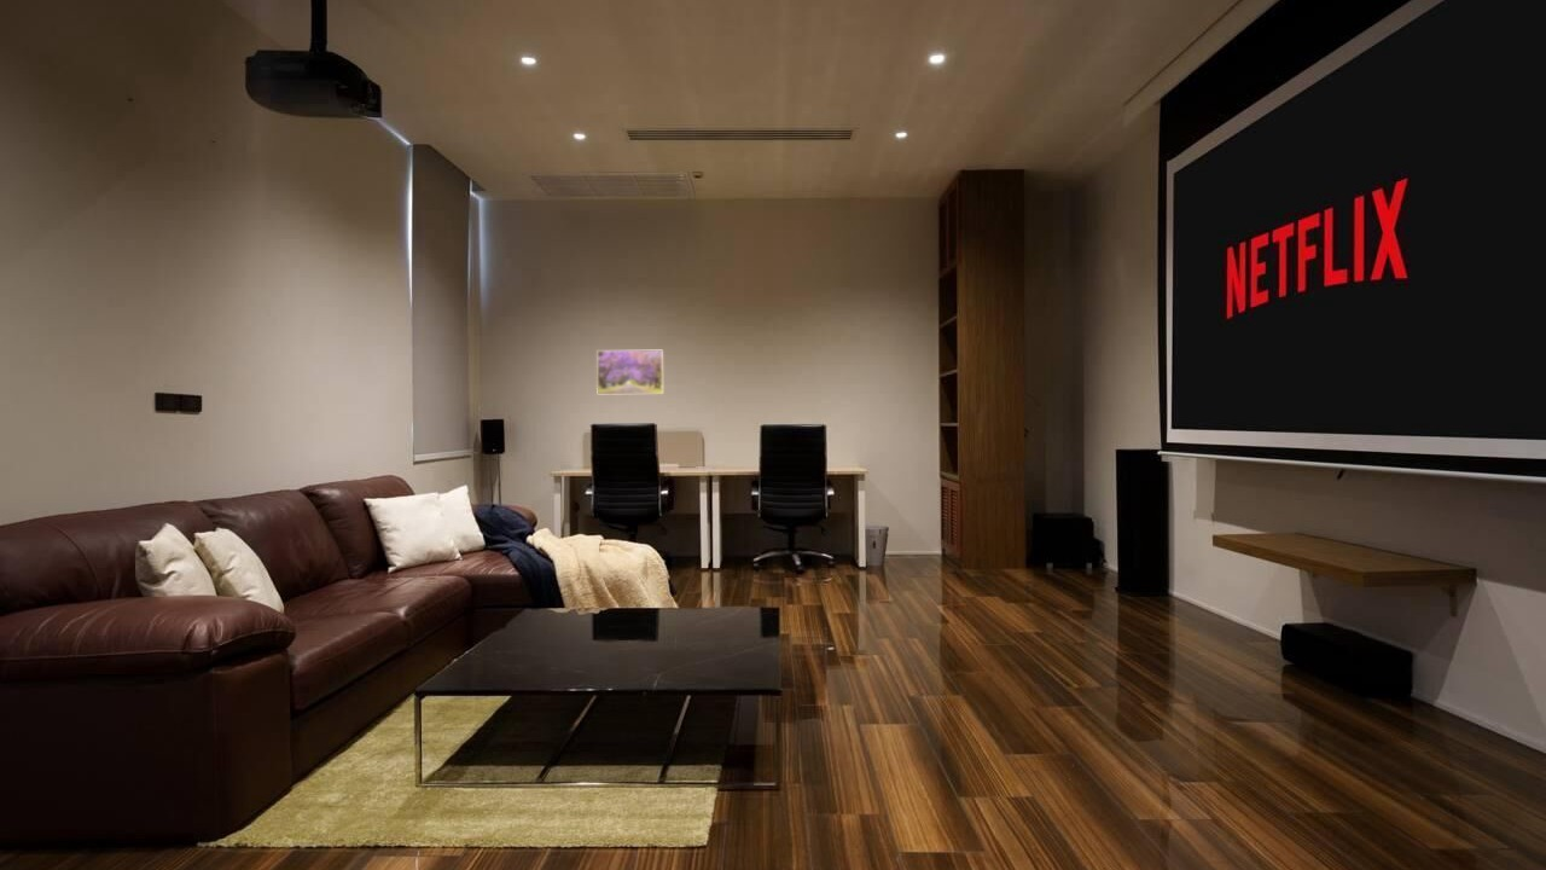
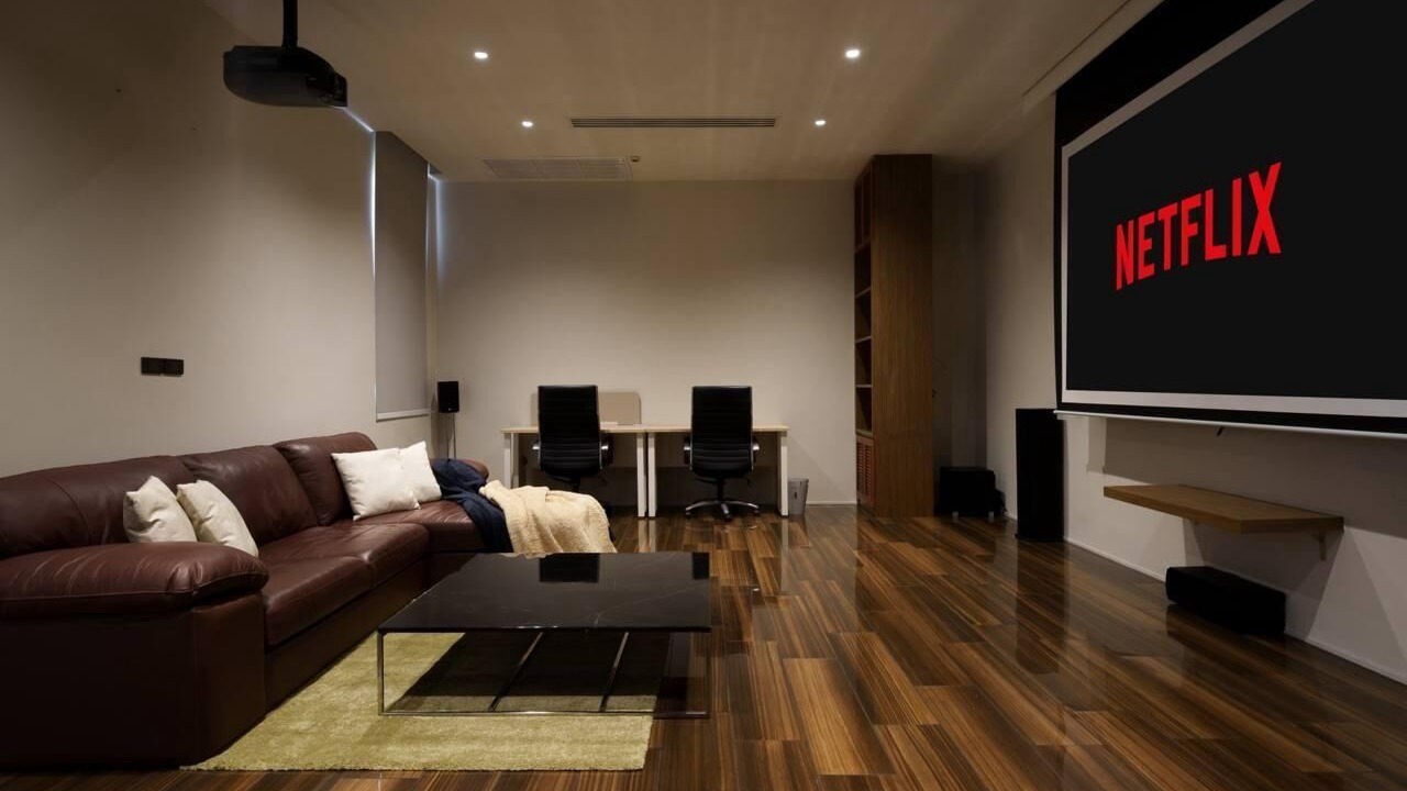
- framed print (629, 372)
